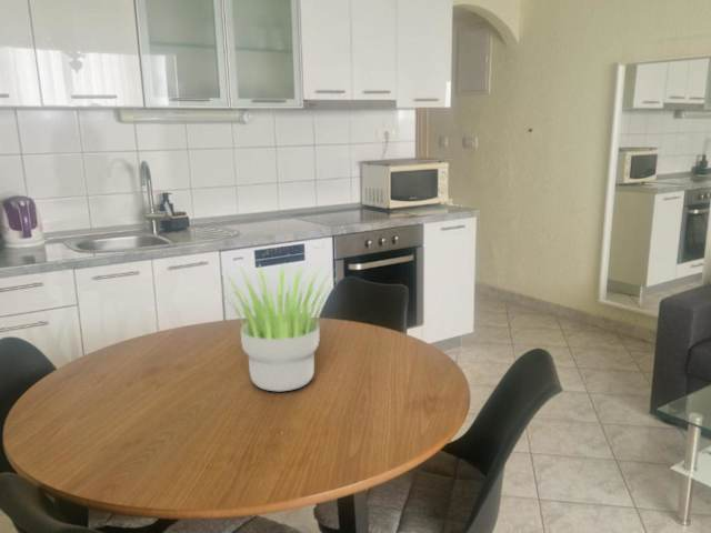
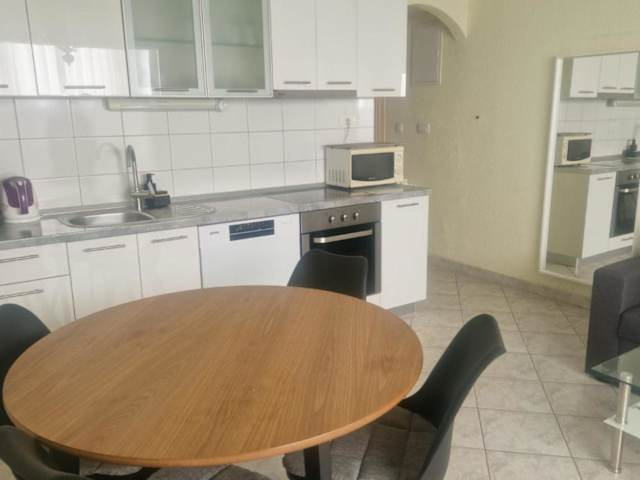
- potted plant (279, 329)
